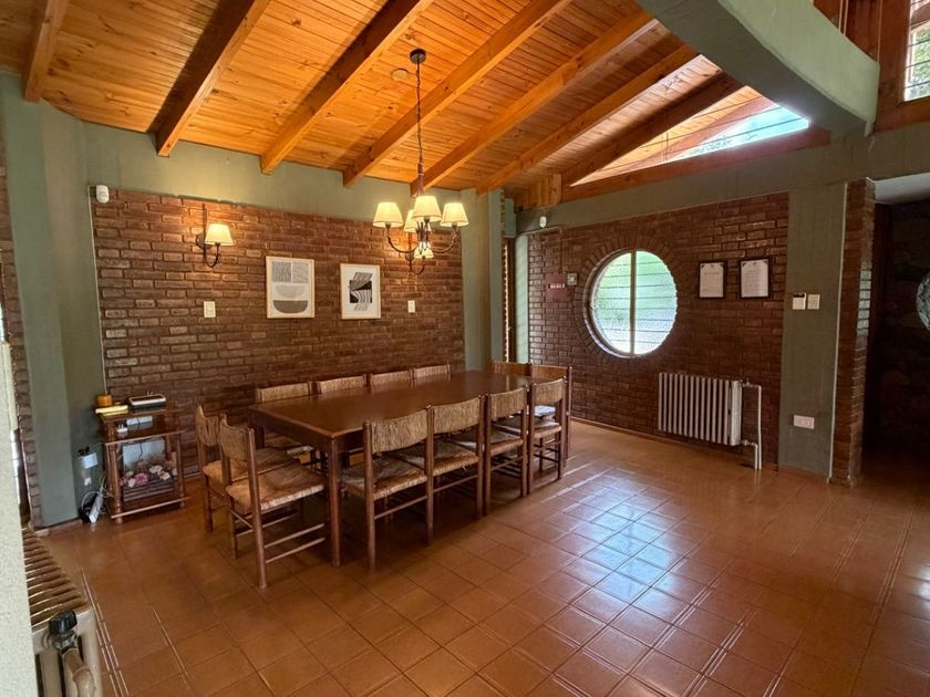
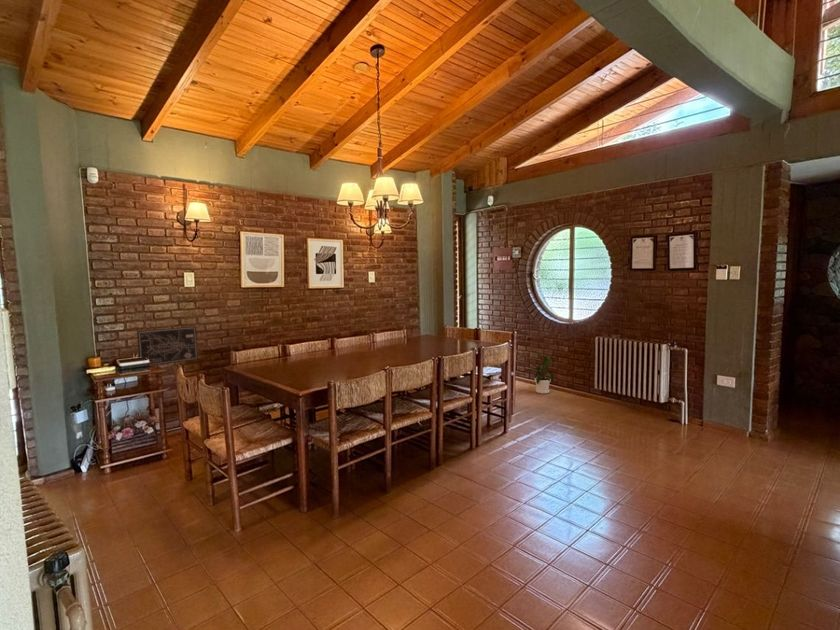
+ house plant (541, 371)
+ wall art (168, 345)
